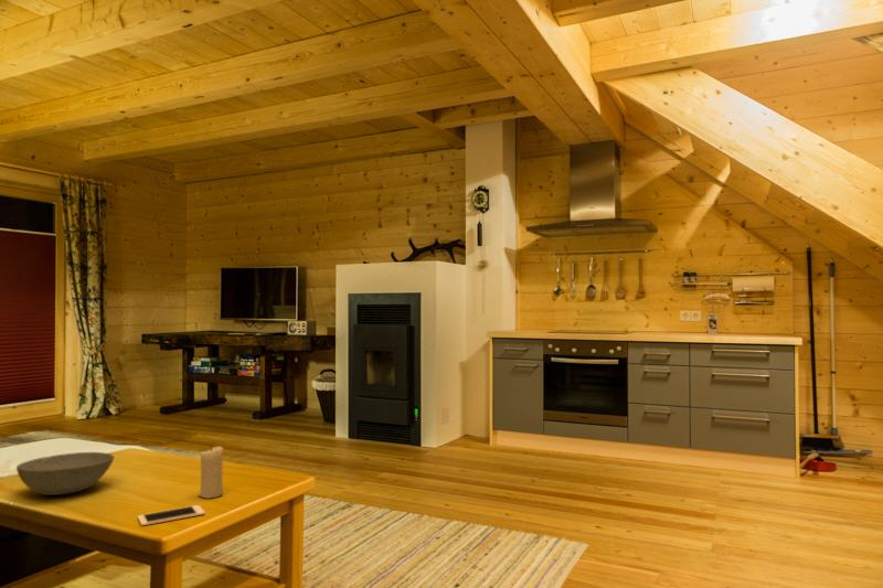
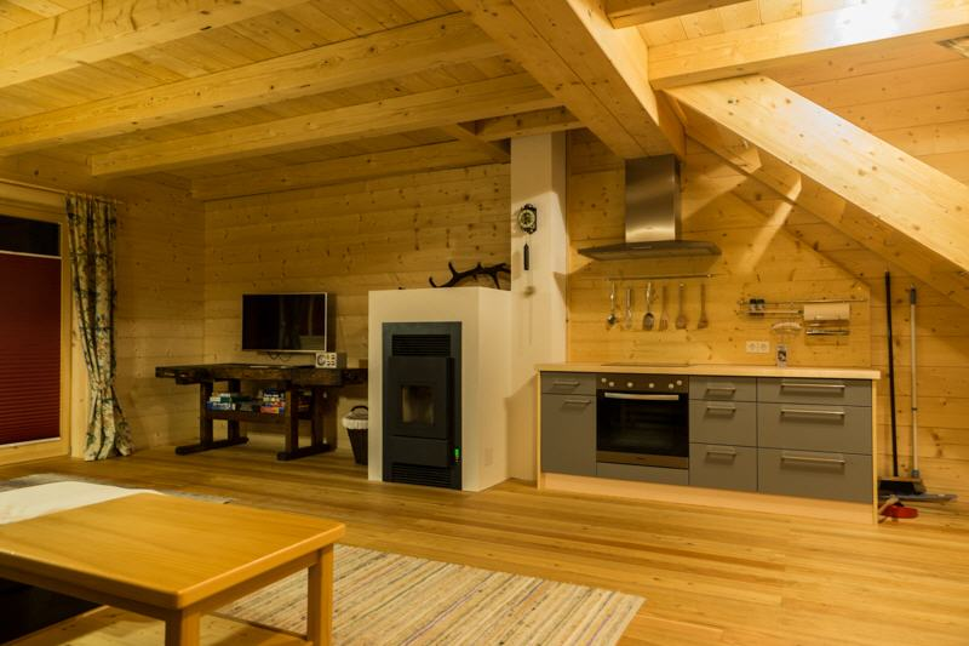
- cell phone (171, 514)
- bowl (66, 474)
- candle (210, 470)
